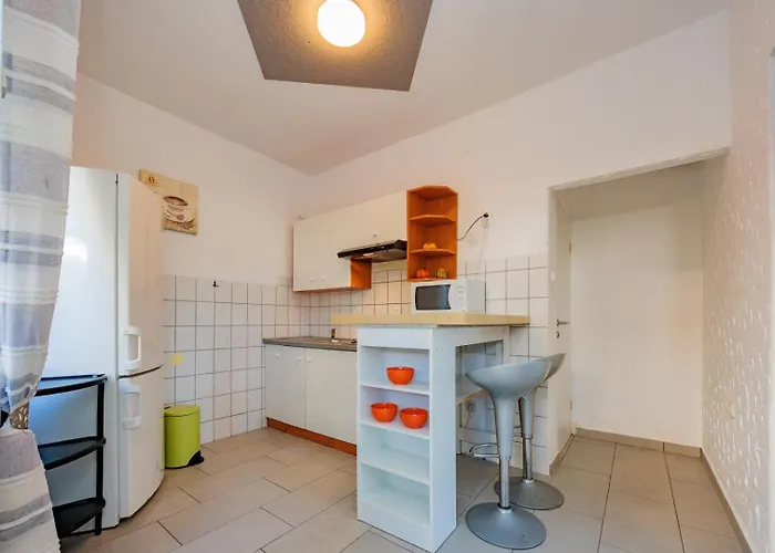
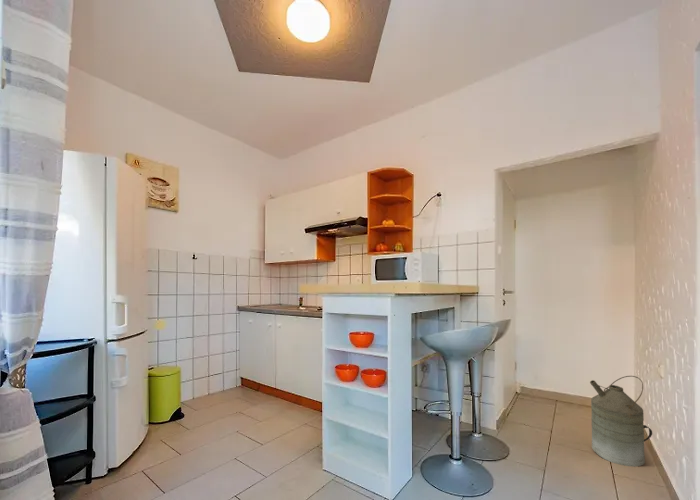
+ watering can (620, 416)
